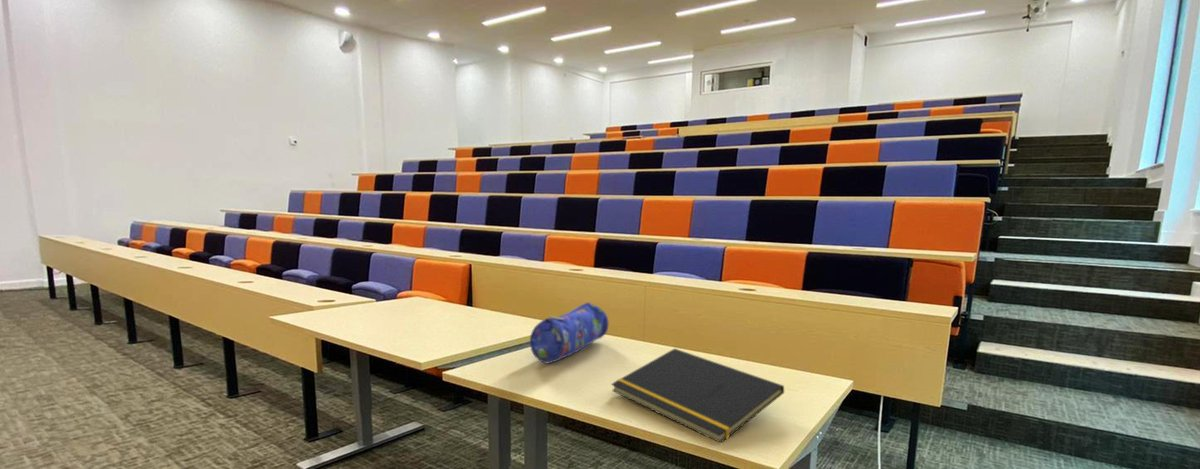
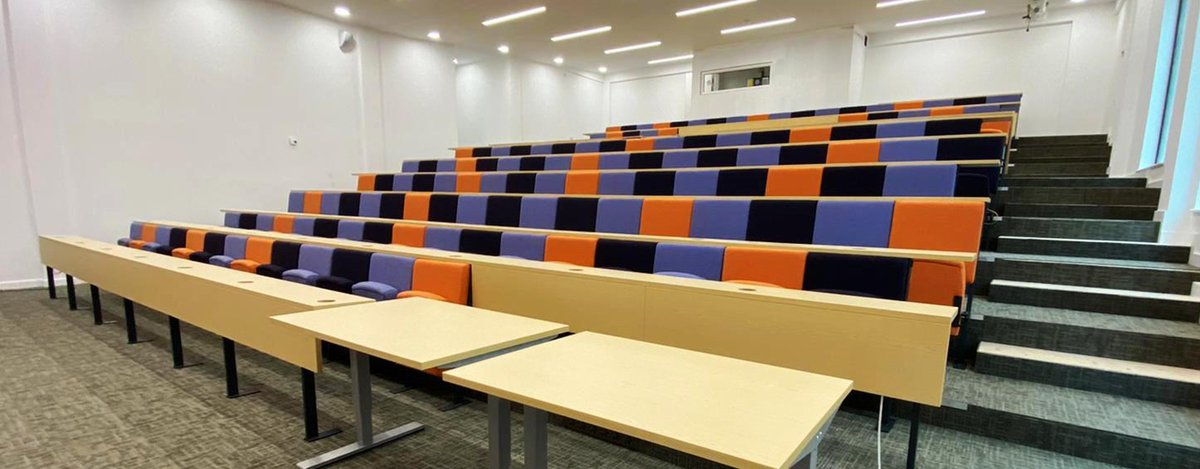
- notepad (694, 388)
- pencil case (570, 329)
